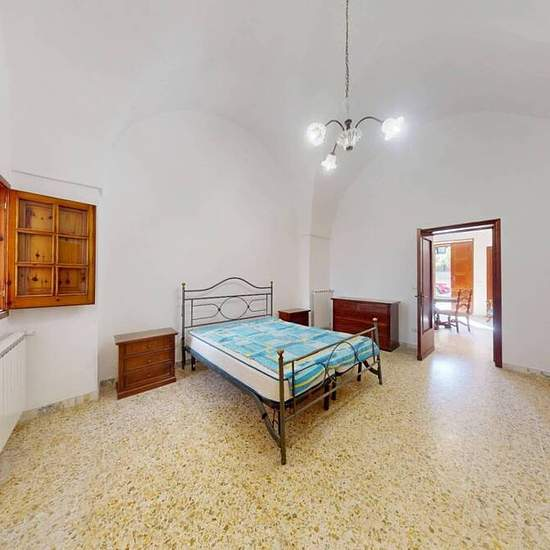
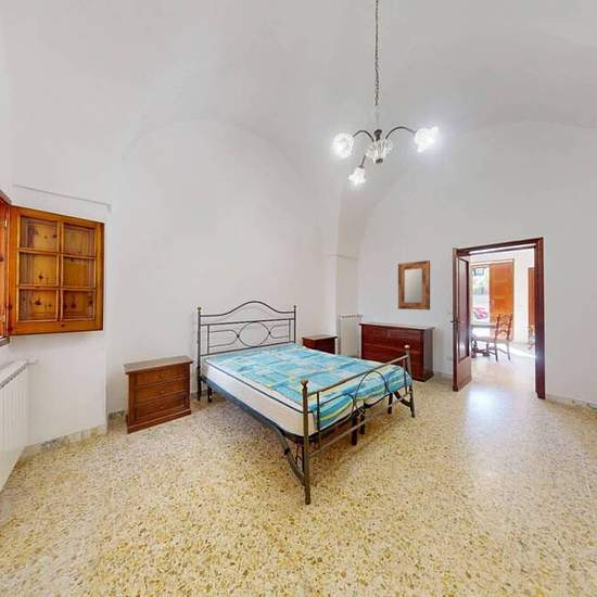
+ home mirror (412, 285)
